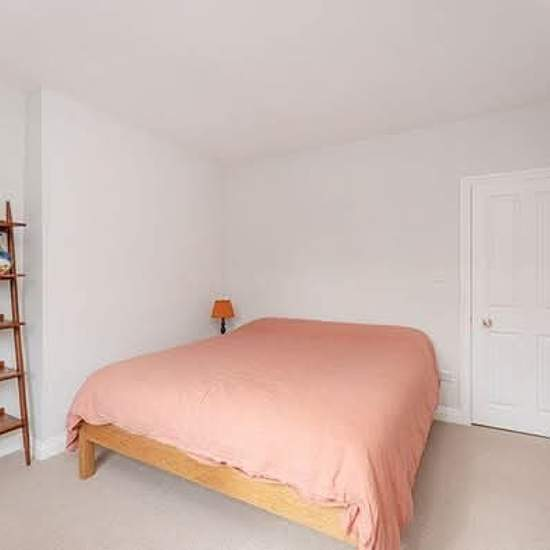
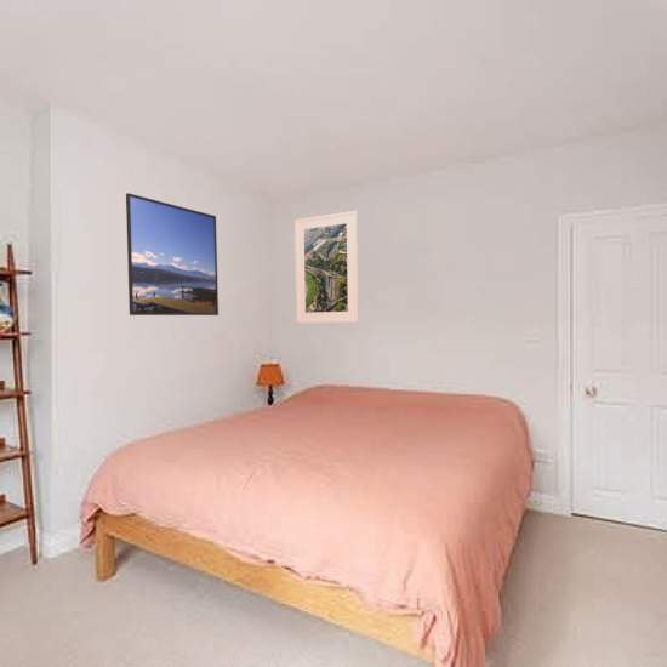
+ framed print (176, 260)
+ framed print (325, 269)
